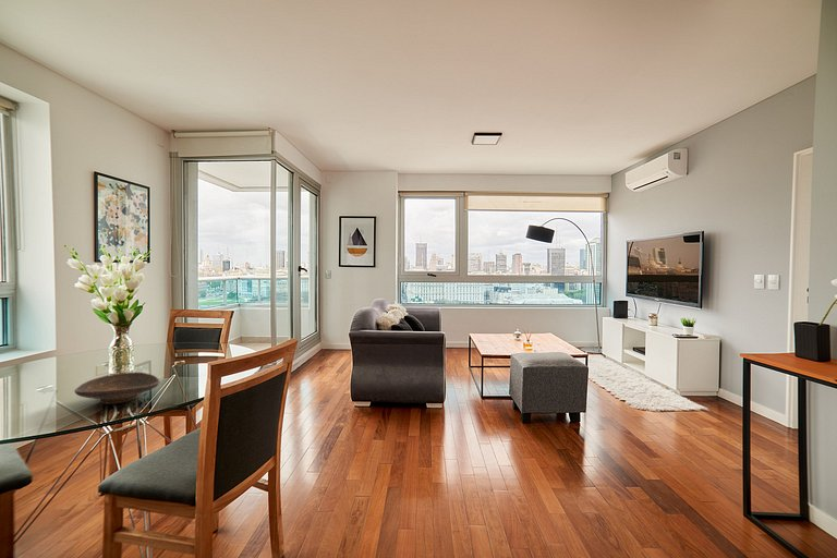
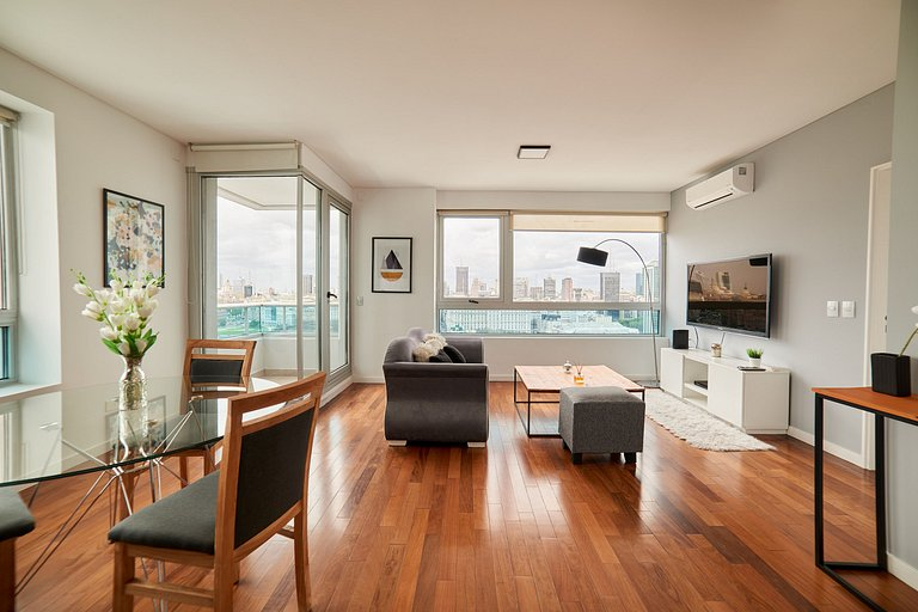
- decorative bowl (119, 389)
